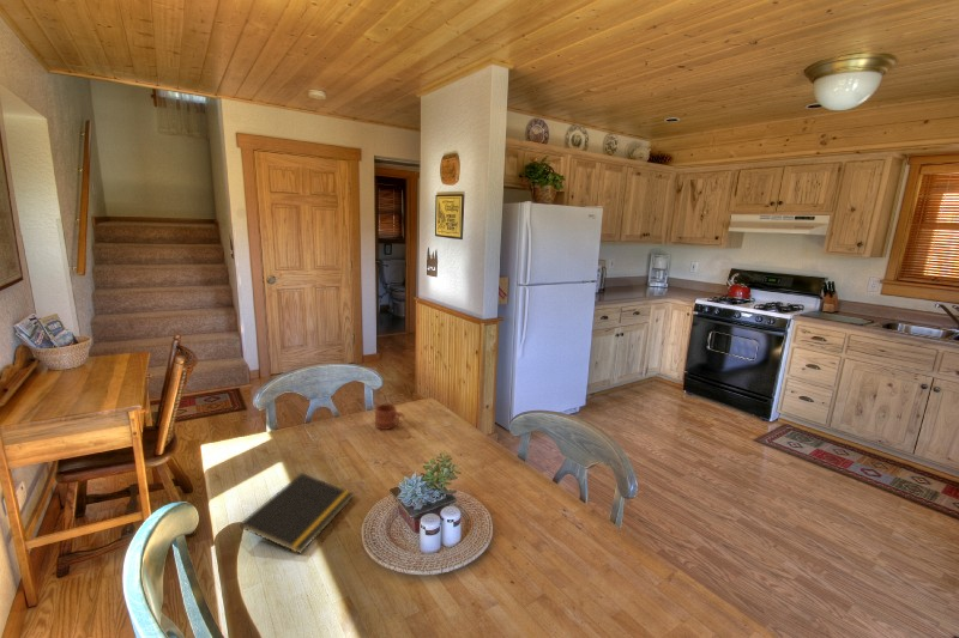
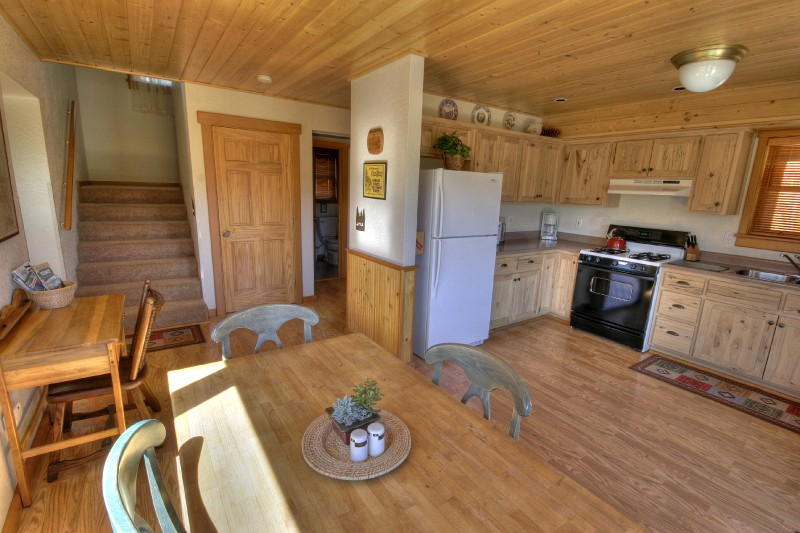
- mug (390, 418)
- notepad (301, 509)
